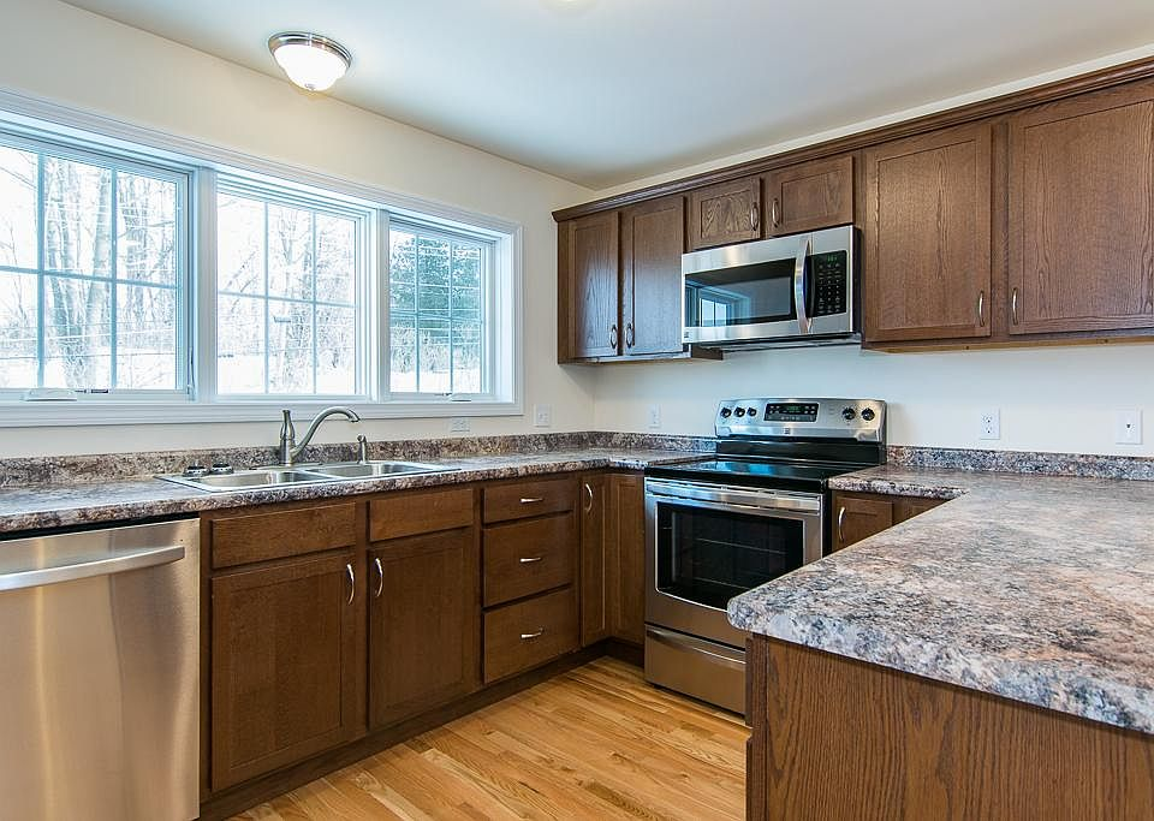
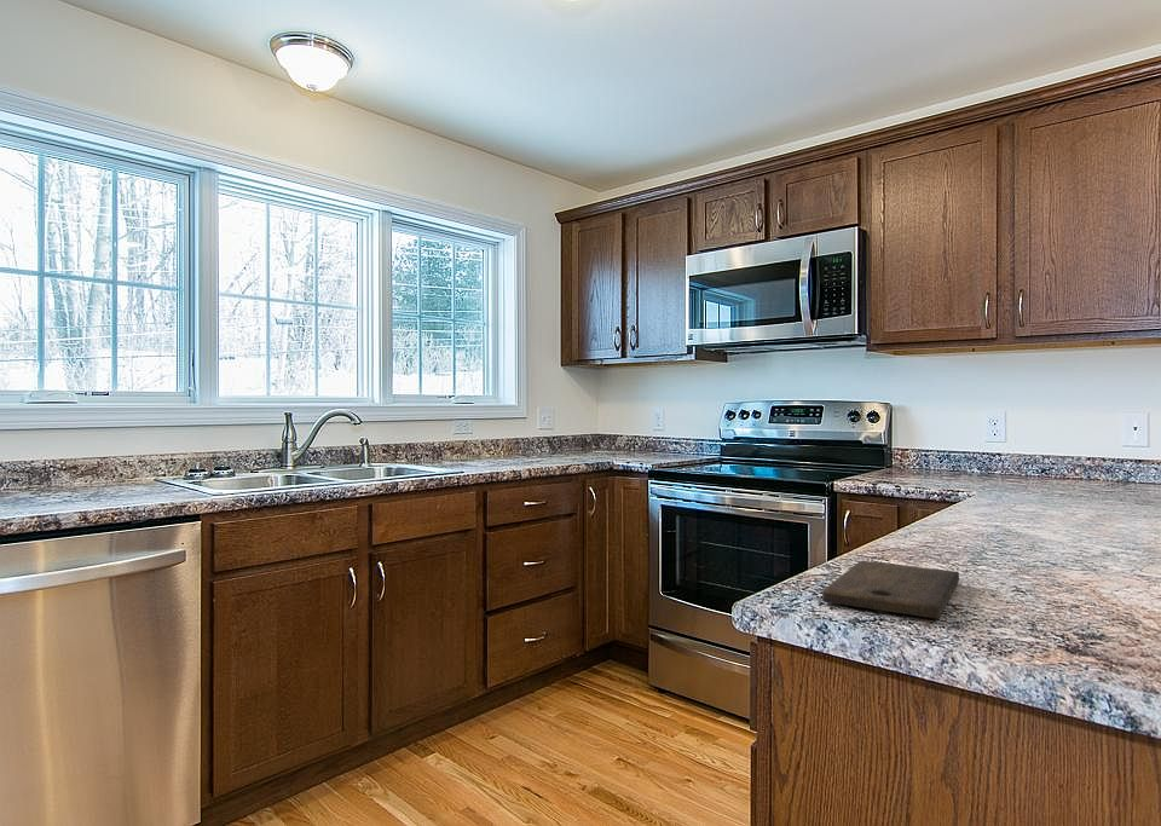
+ cutting board (894, 585)
